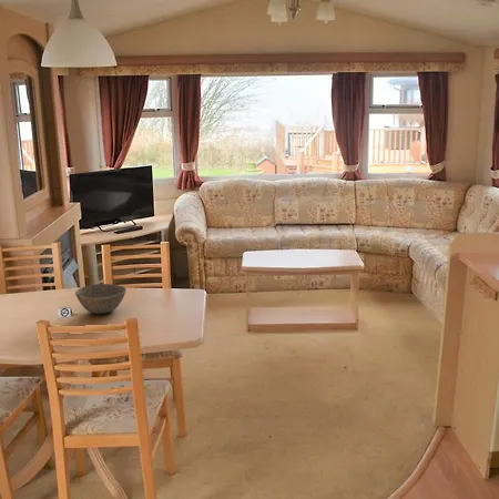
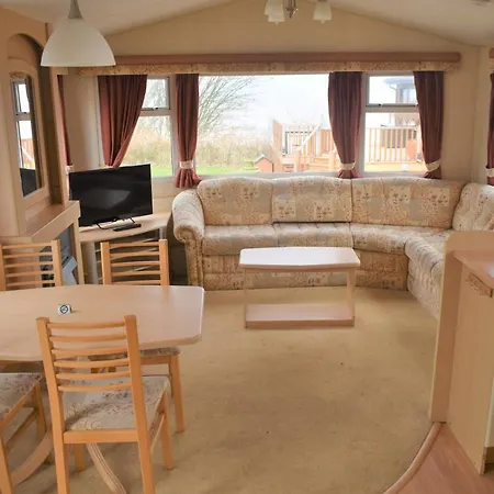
- bowl (101, 299)
